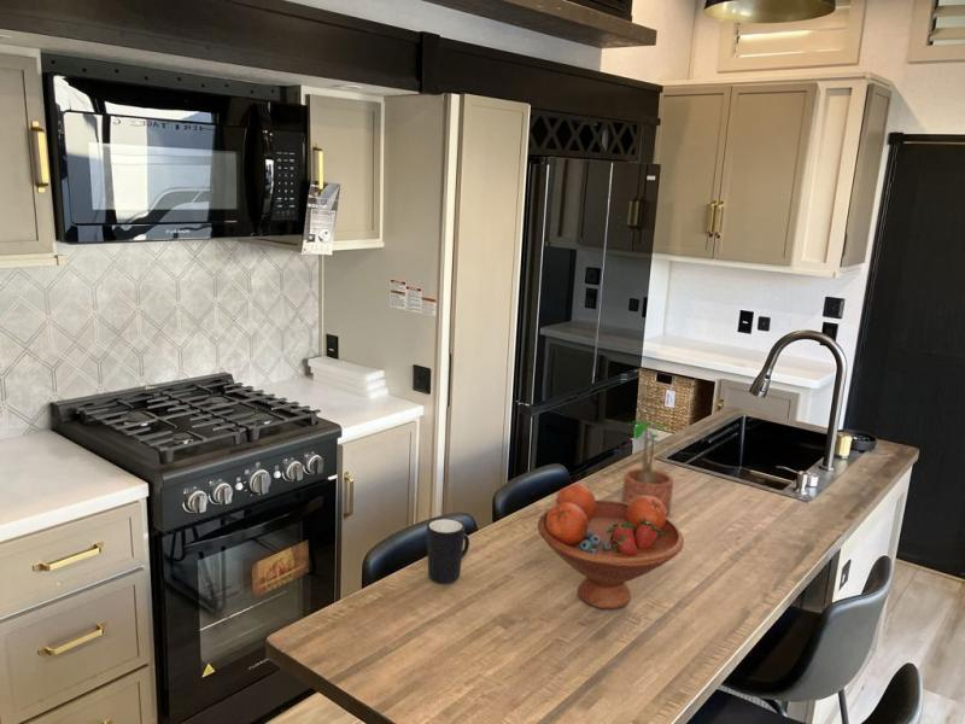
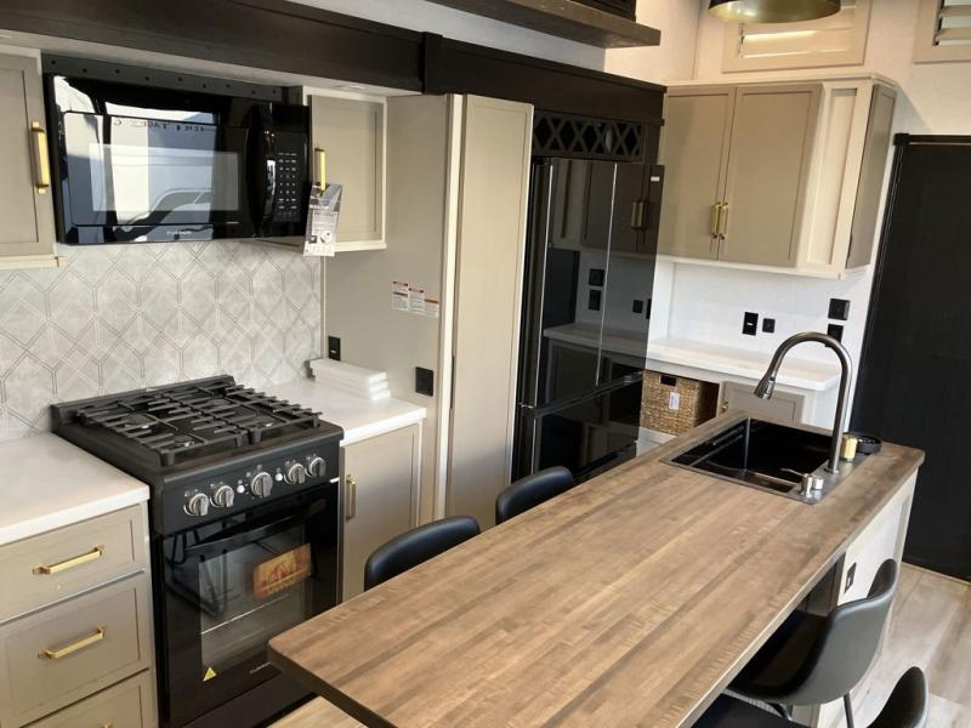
- mug (449, 549)
- potted plant (645, 465)
- fruit bowl (608, 549)
